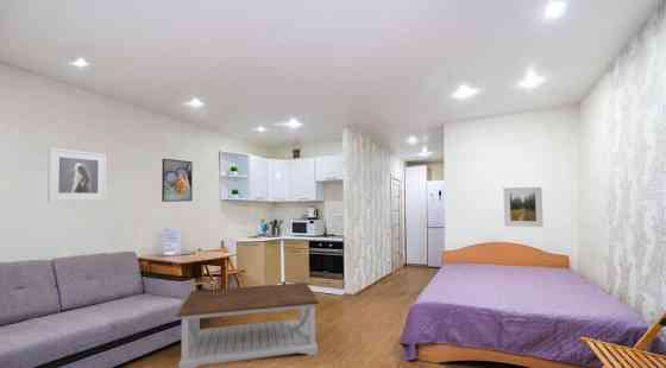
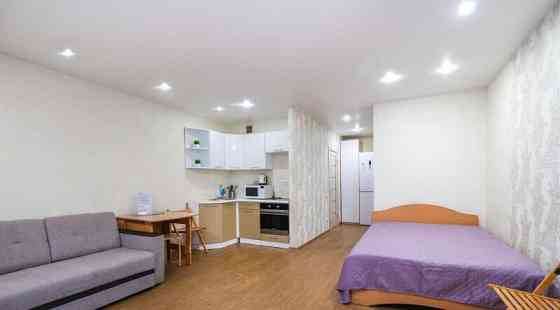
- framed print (522, 207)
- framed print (177, 180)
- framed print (78, 176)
- coffee table (251, 324)
